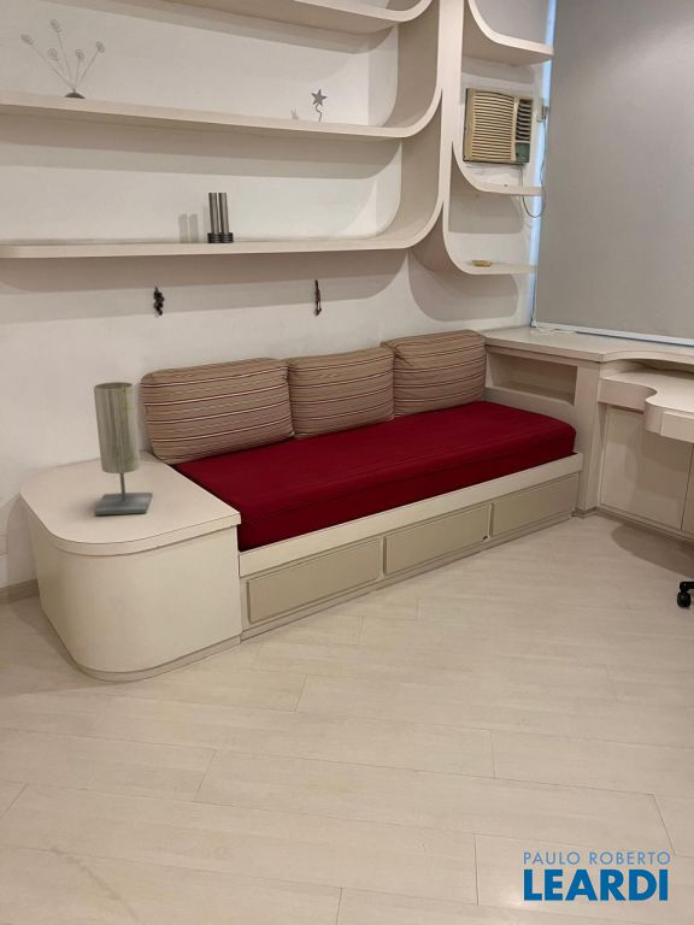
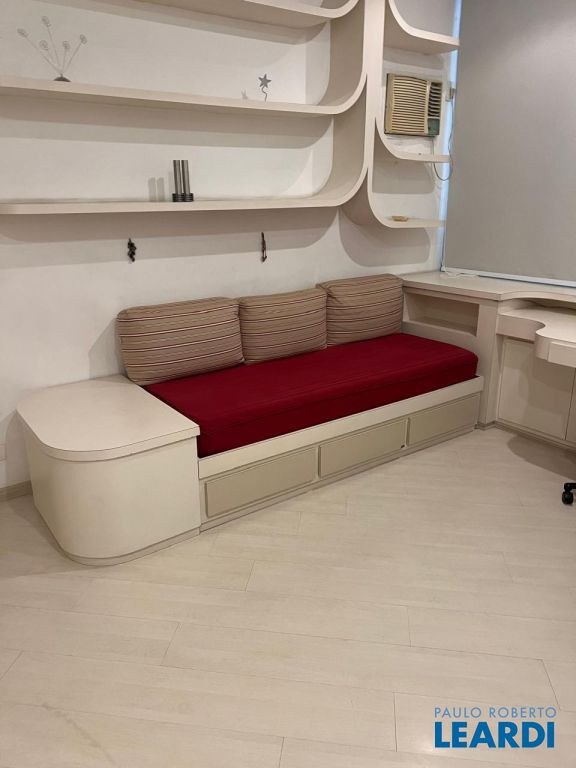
- table lamp (119, 447)
